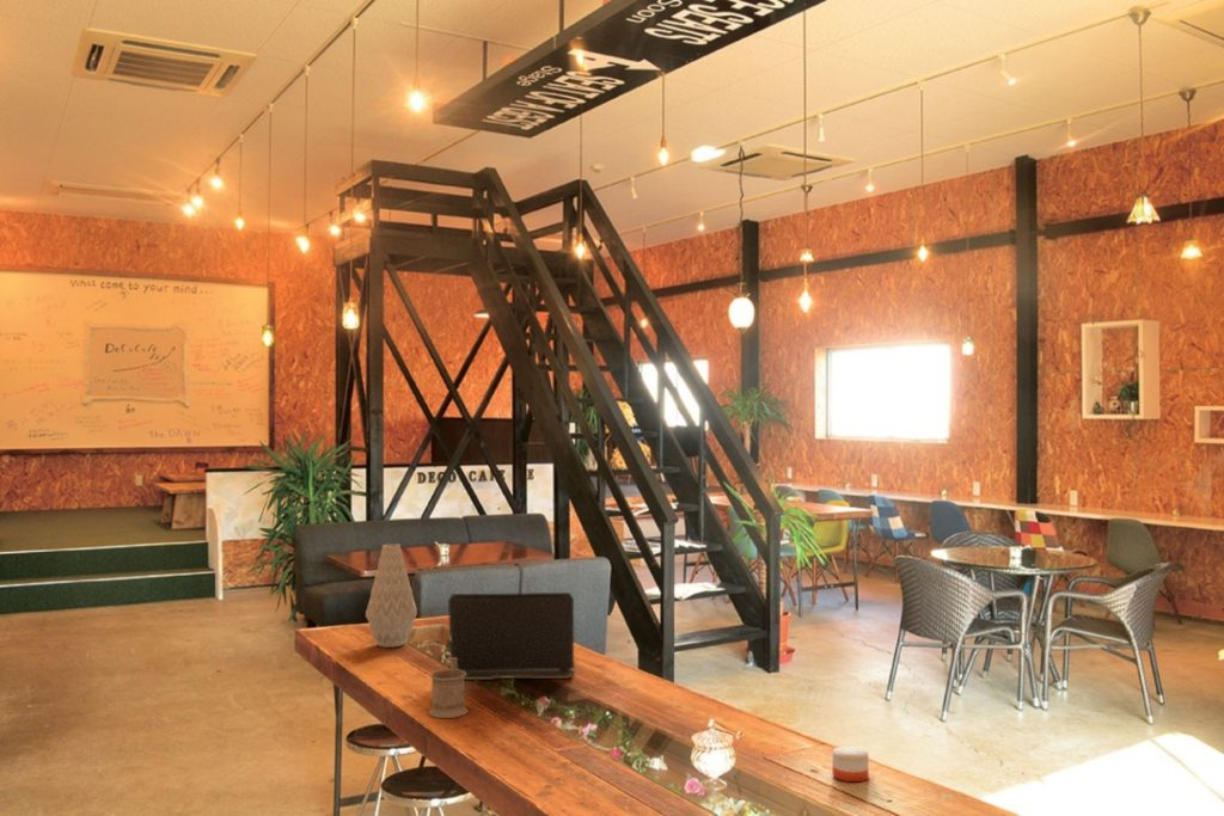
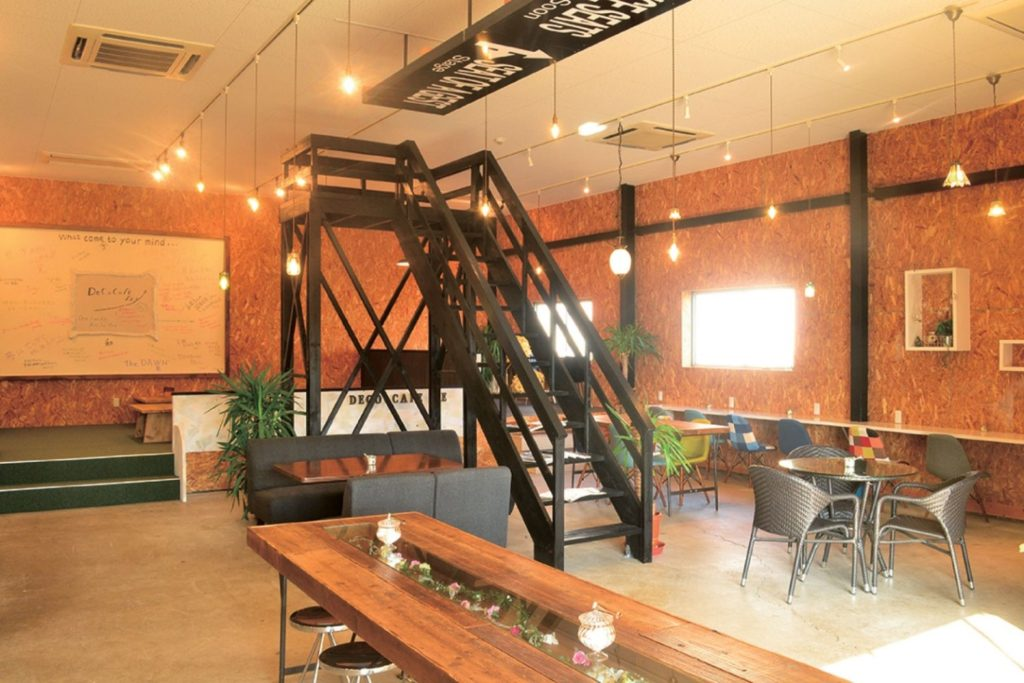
- laptop computer (514, 627)
- vase (391, 594)
- mug (449, 686)
- candle (850, 750)
